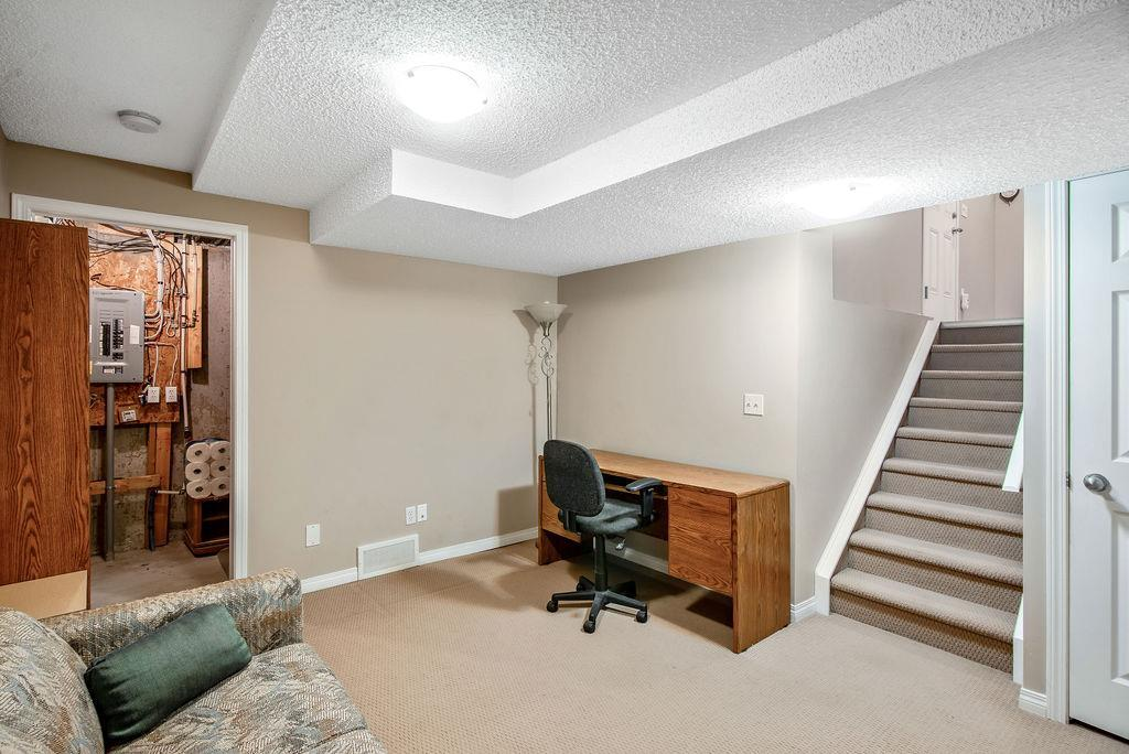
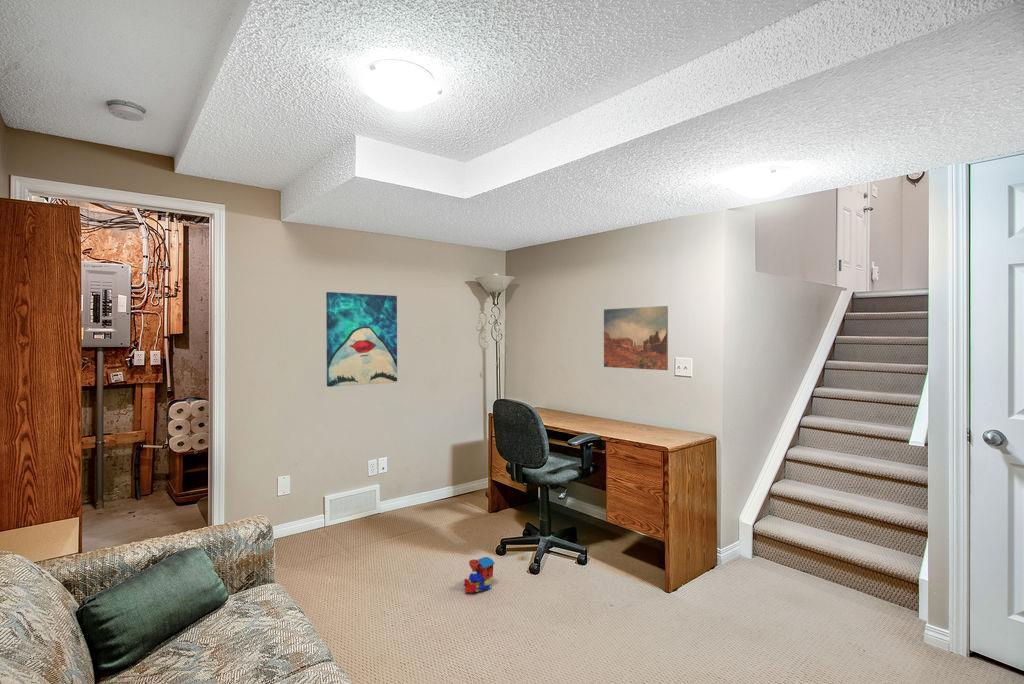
+ toy train (477, 574)
+ wall art (634, 338)
+ wall art (363, 339)
